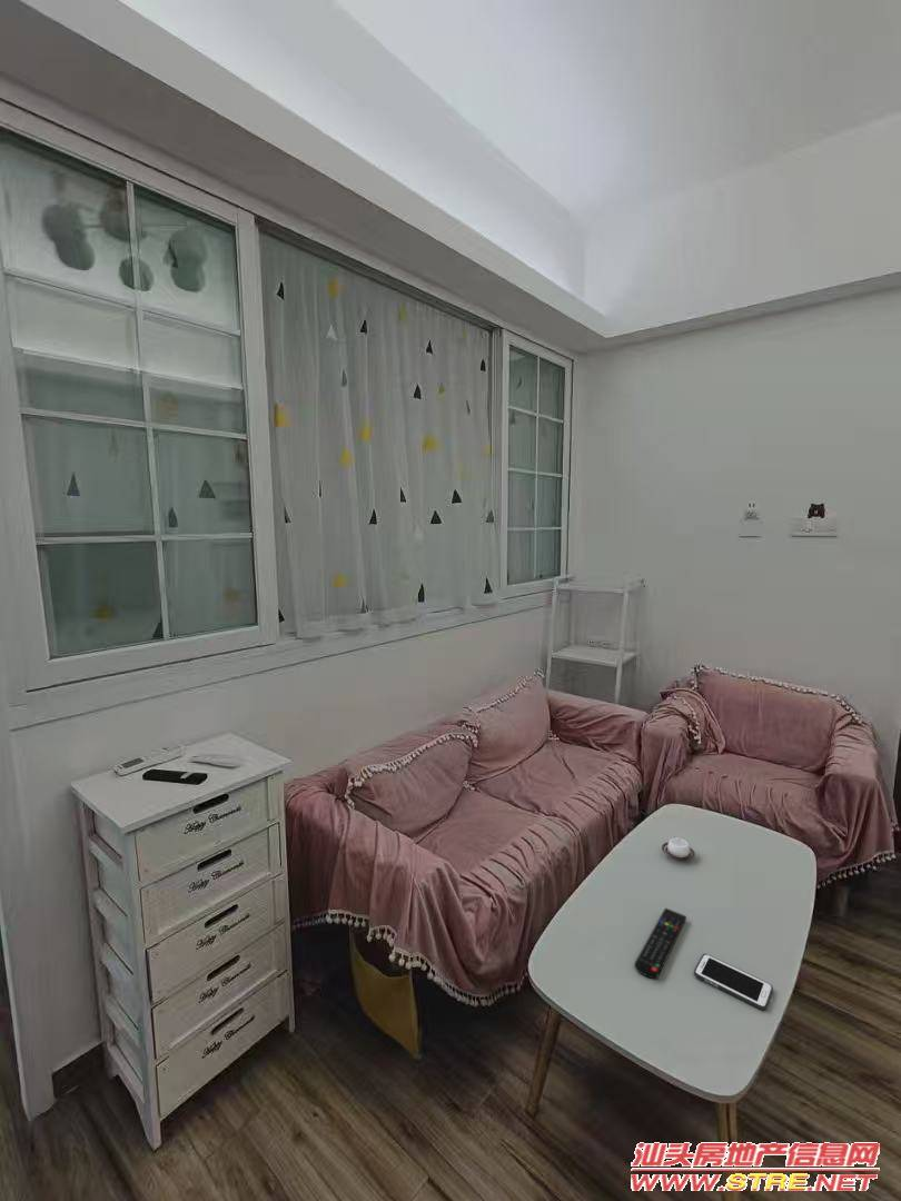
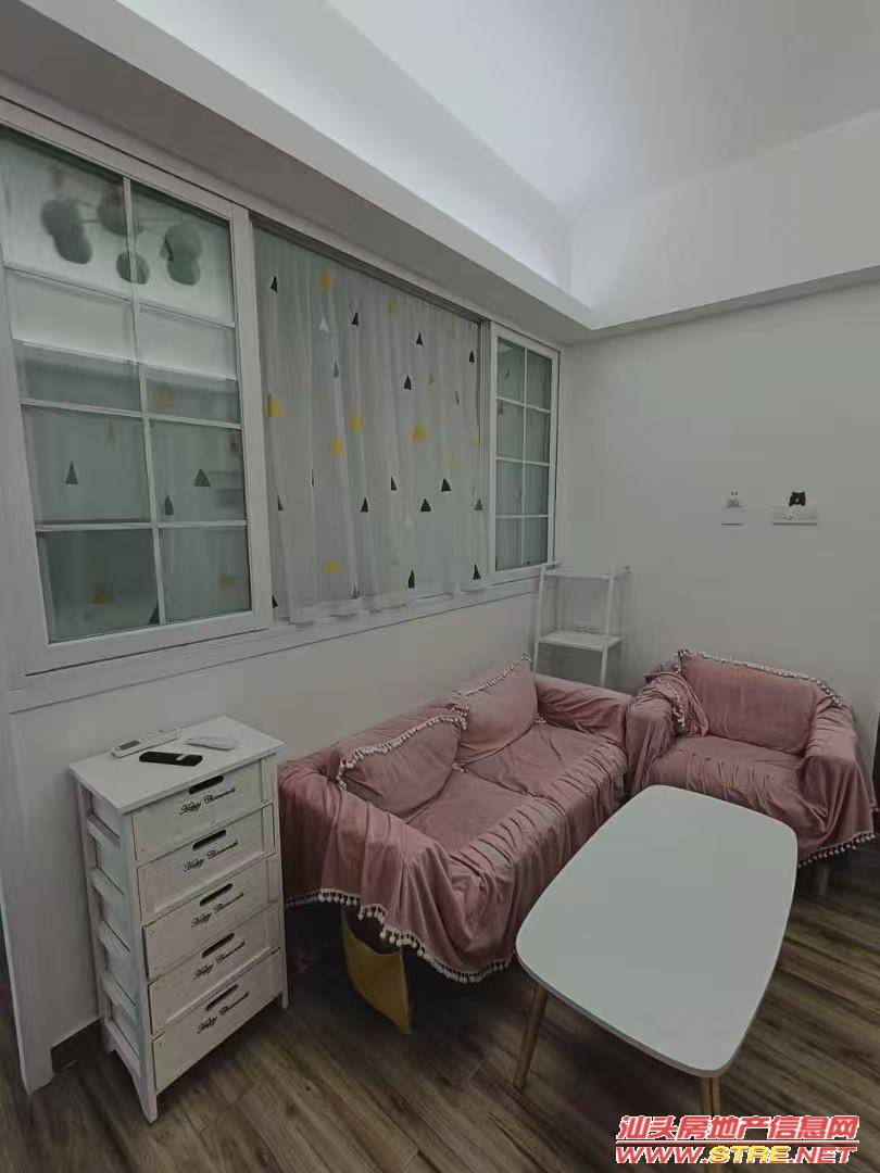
- cell phone (732, 980)
- remote control (661, 941)
- cup (677, 848)
